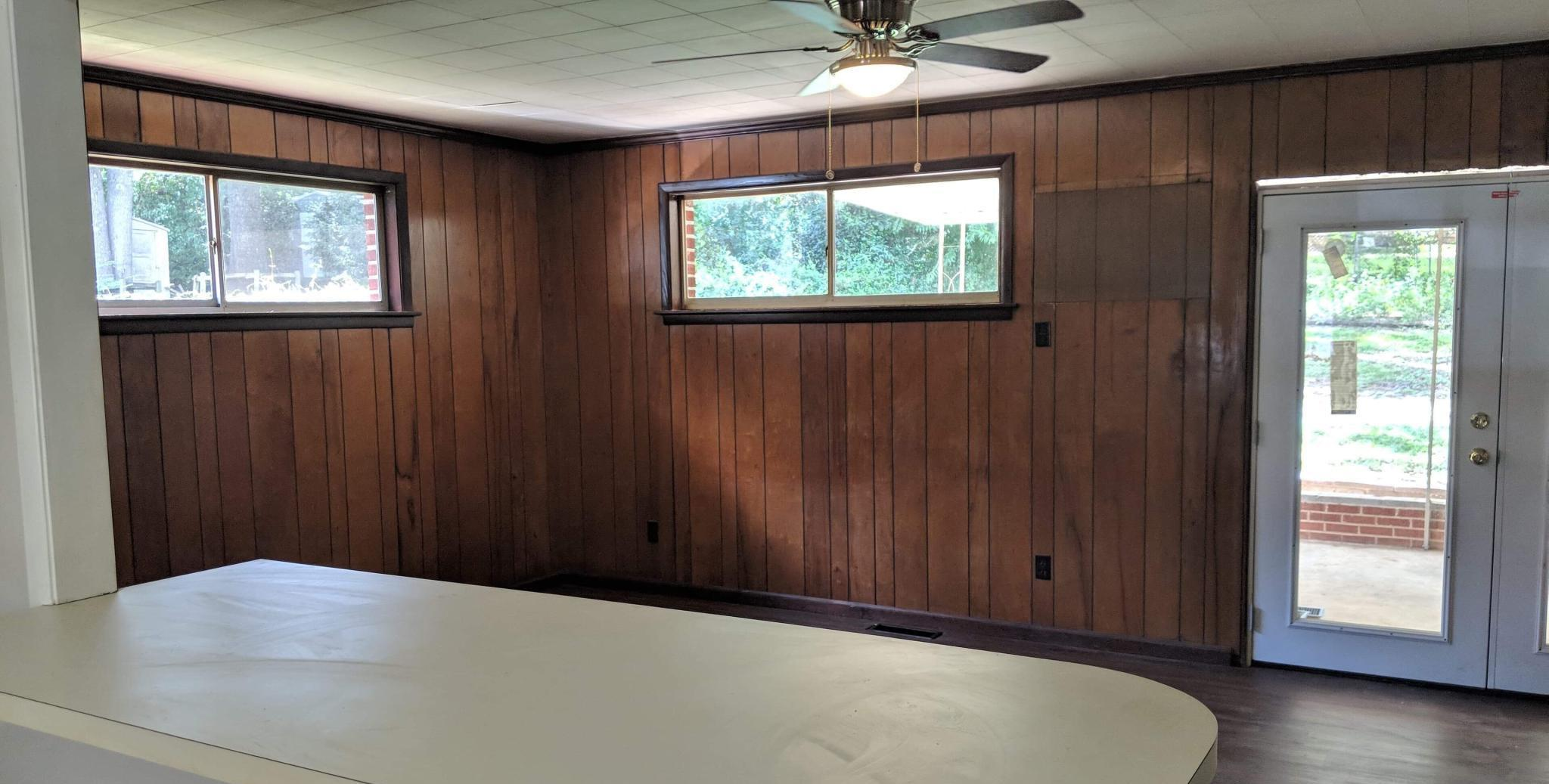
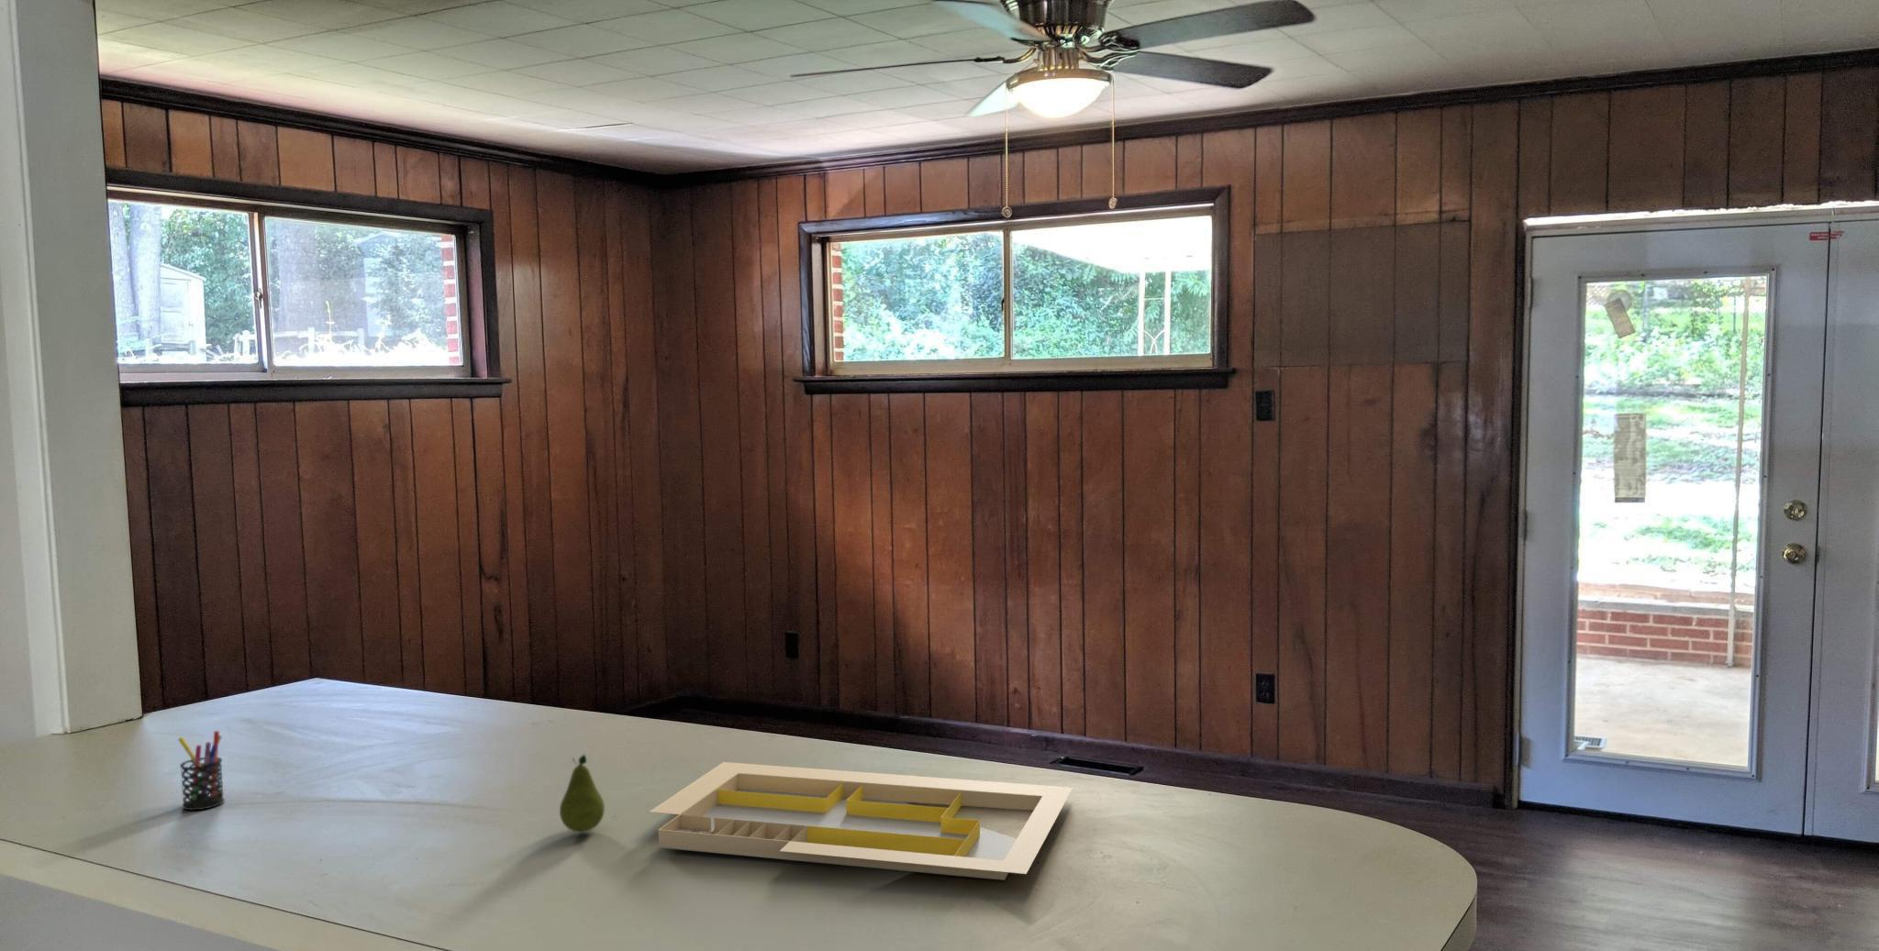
+ pen holder (206, 765)
+ fruit (581, 792)
+ serving tray (854, 819)
